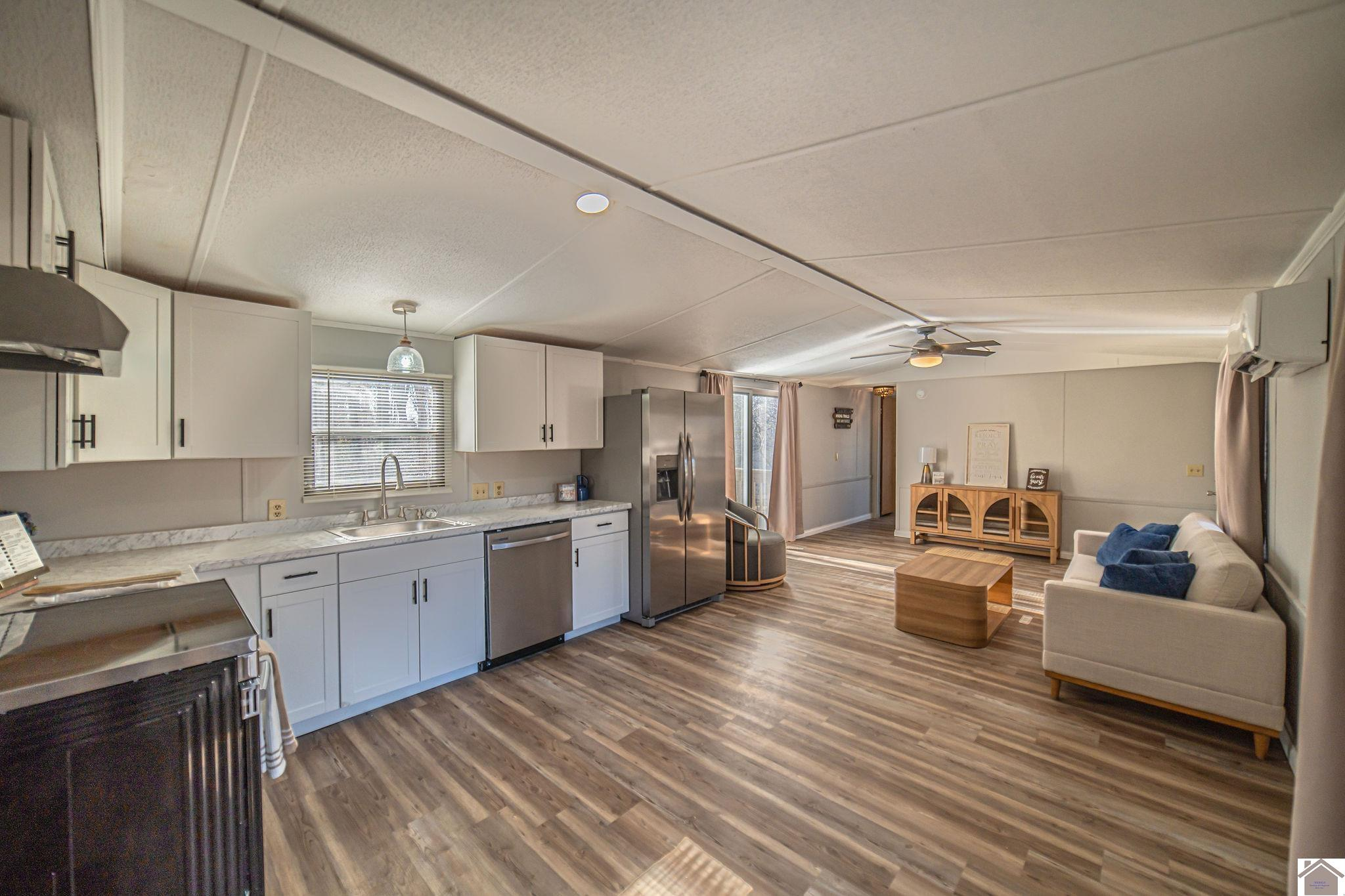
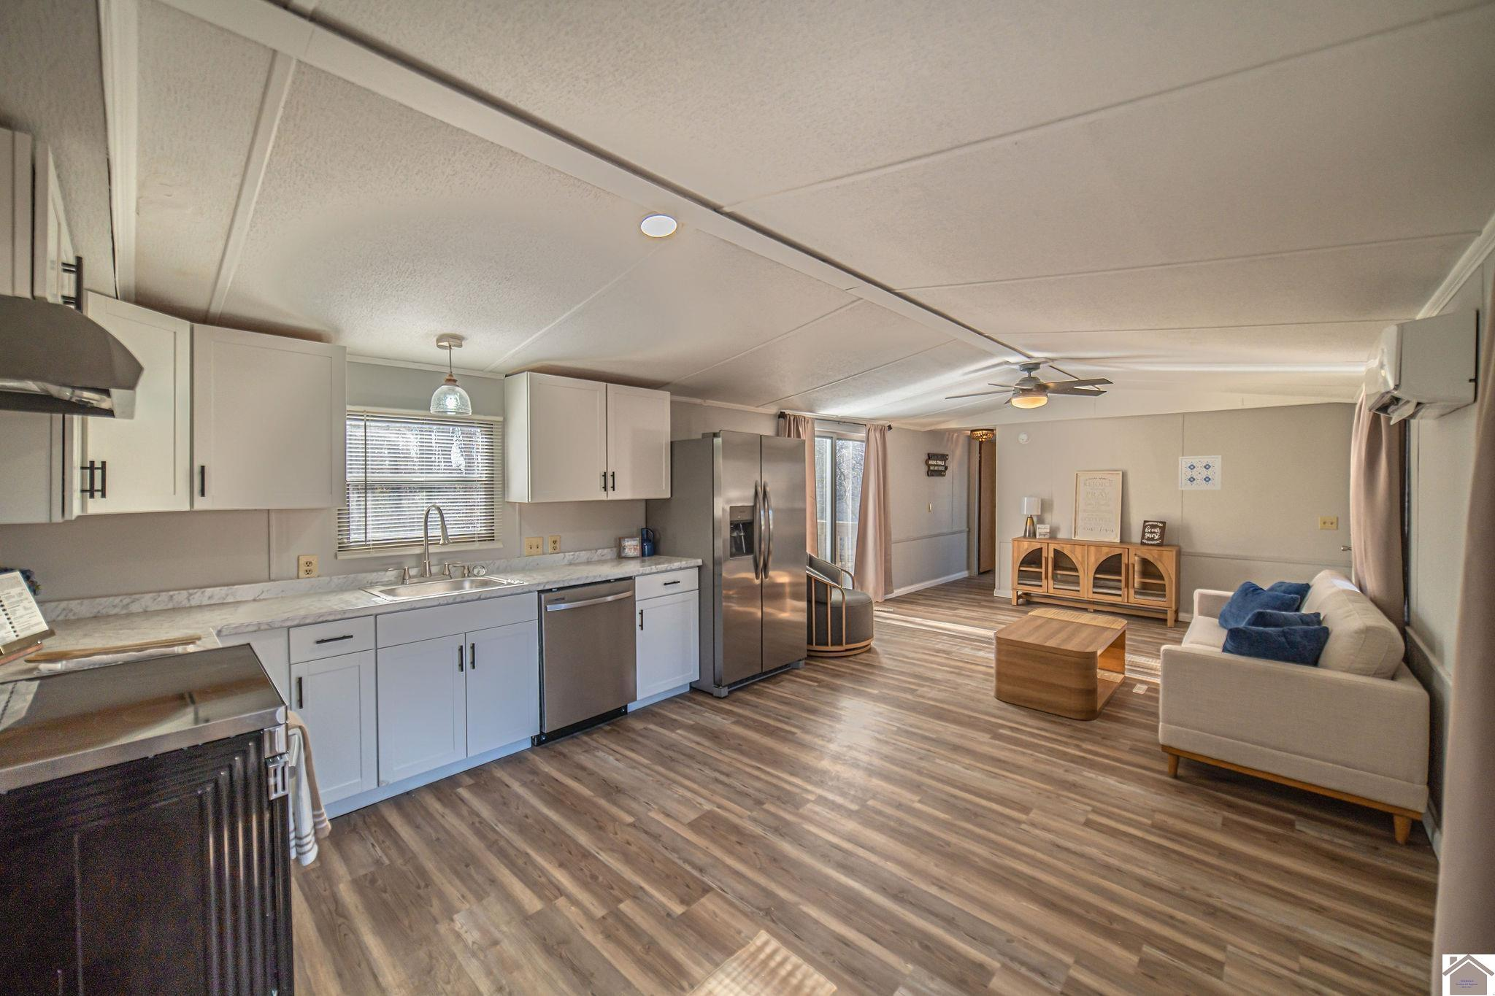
+ wall art (1199, 472)
